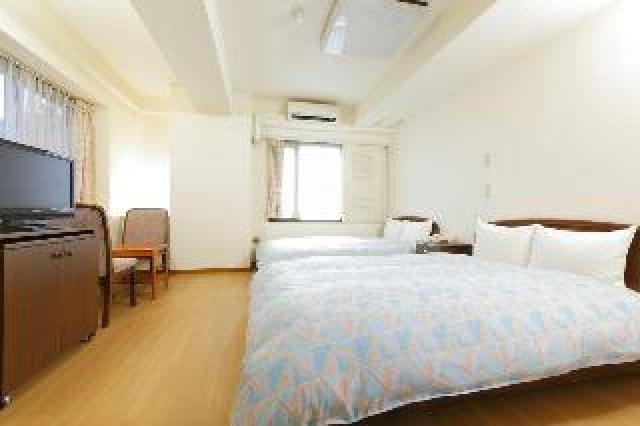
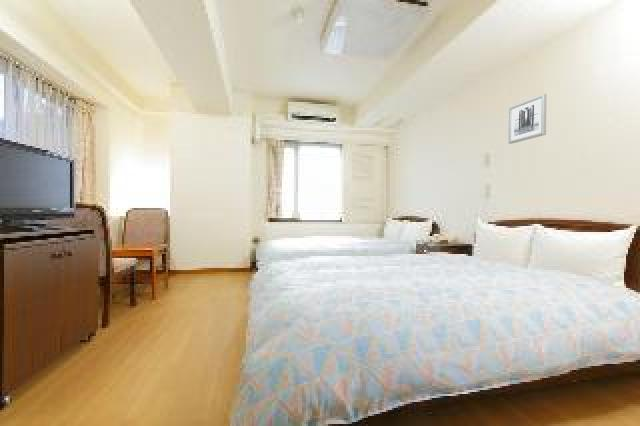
+ wall art (526, 120)
